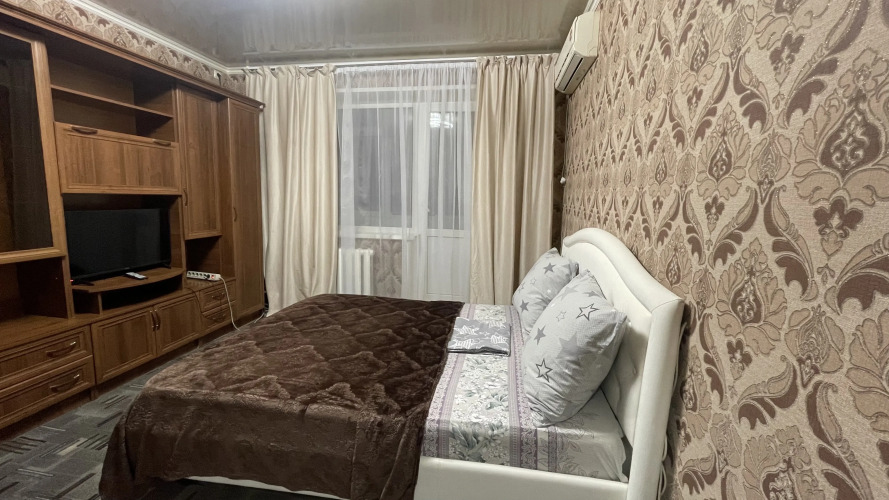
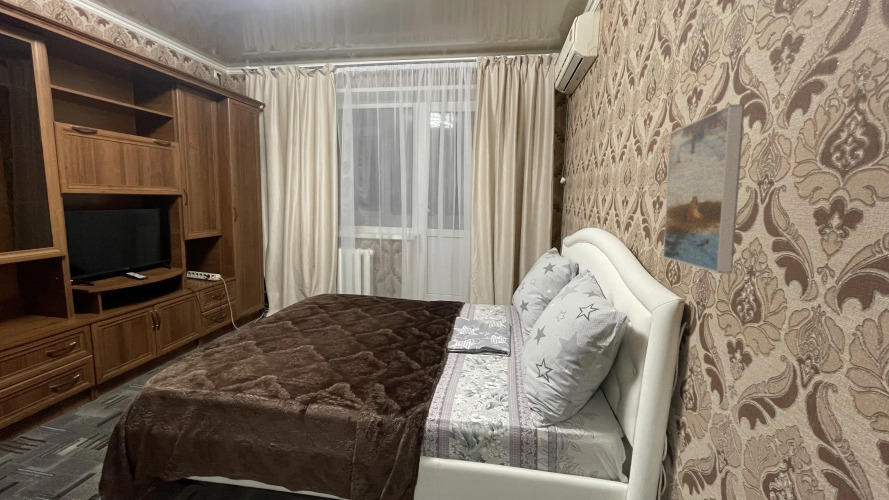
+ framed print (697, 193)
